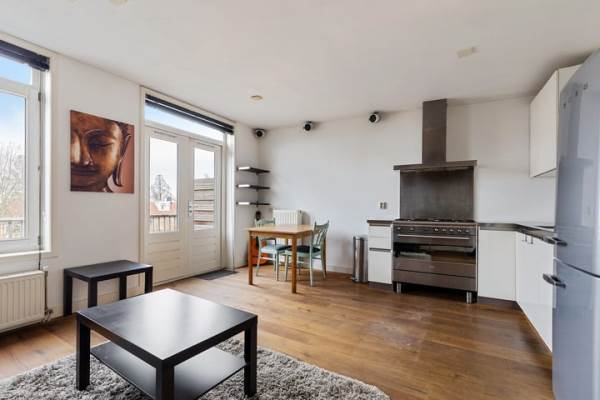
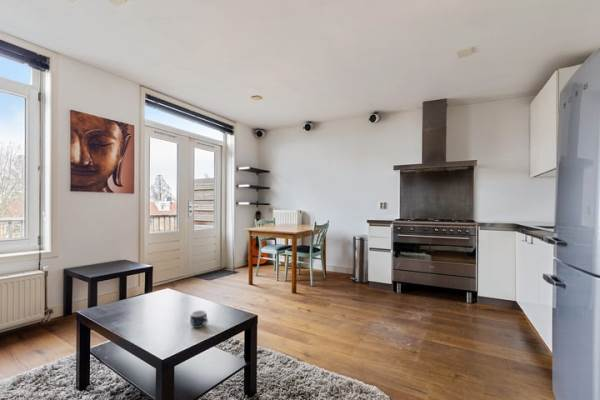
+ mug (200, 319)
